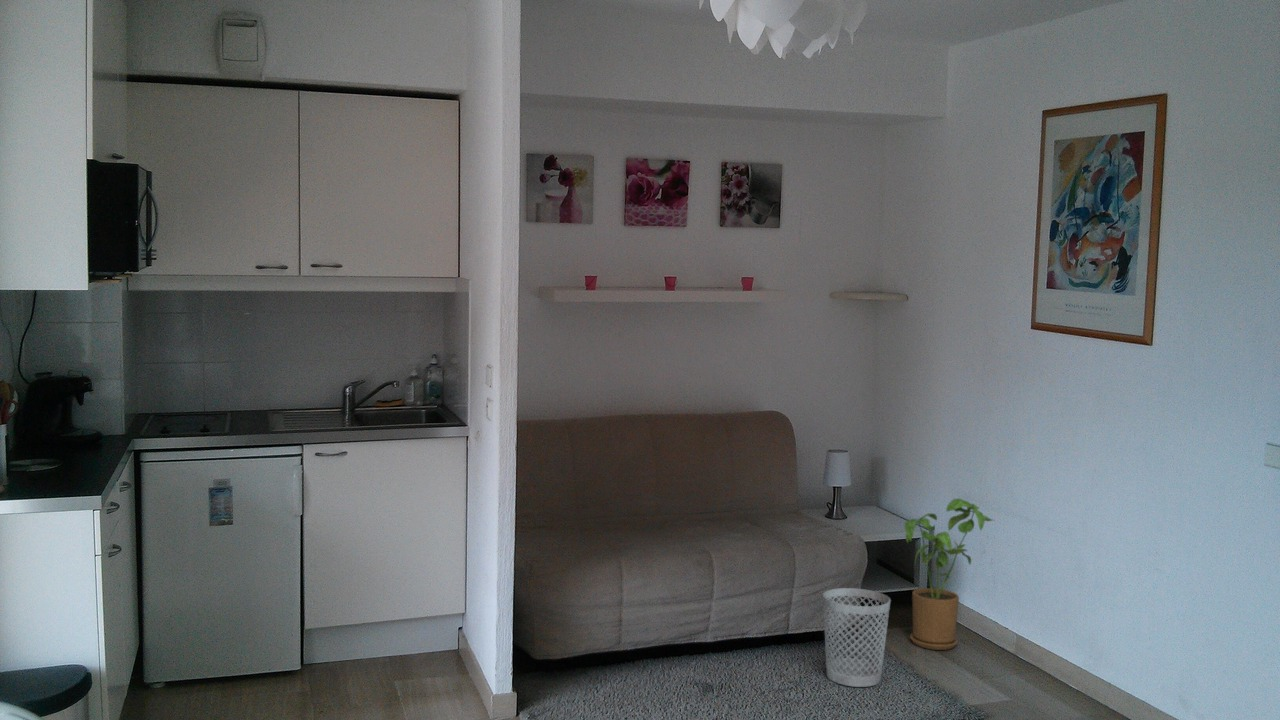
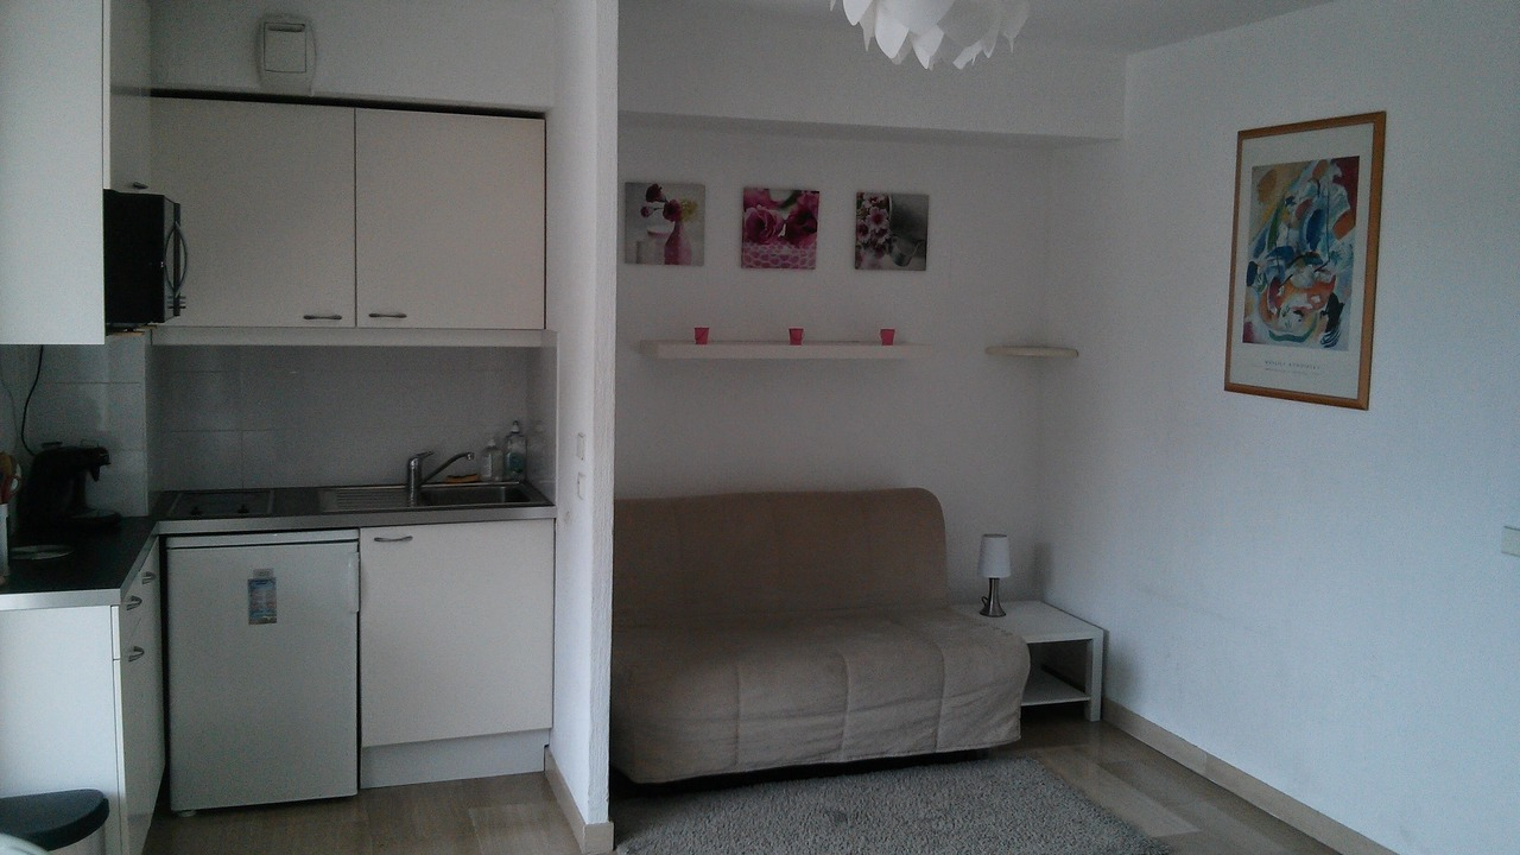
- wastebasket (855, 637)
- house plant (938, 572)
